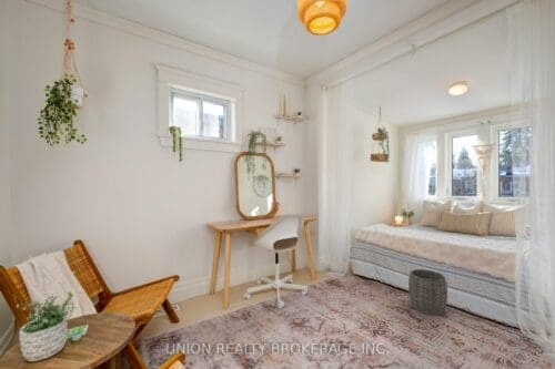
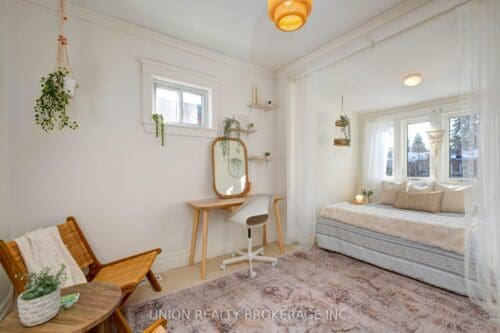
- woven basket (427, 290)
